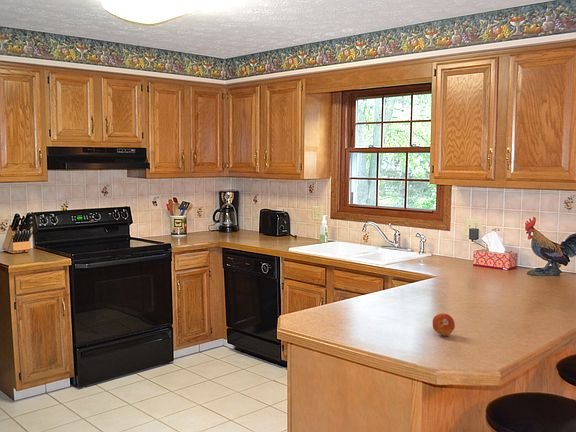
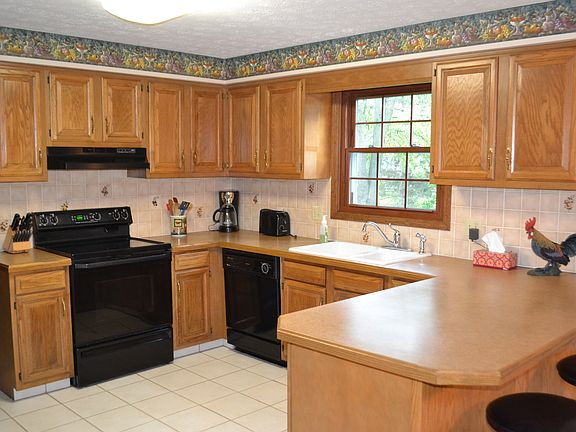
- fruit (443, 324)
